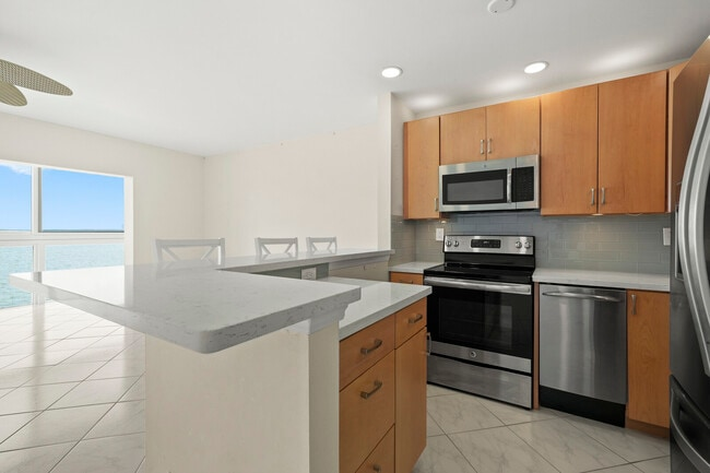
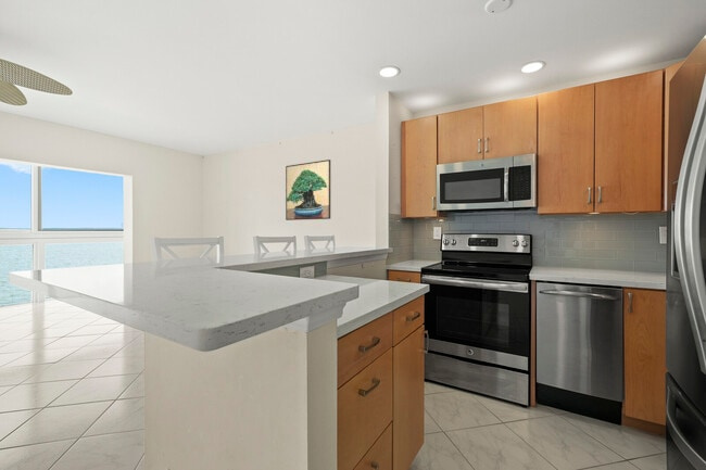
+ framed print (306, 191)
